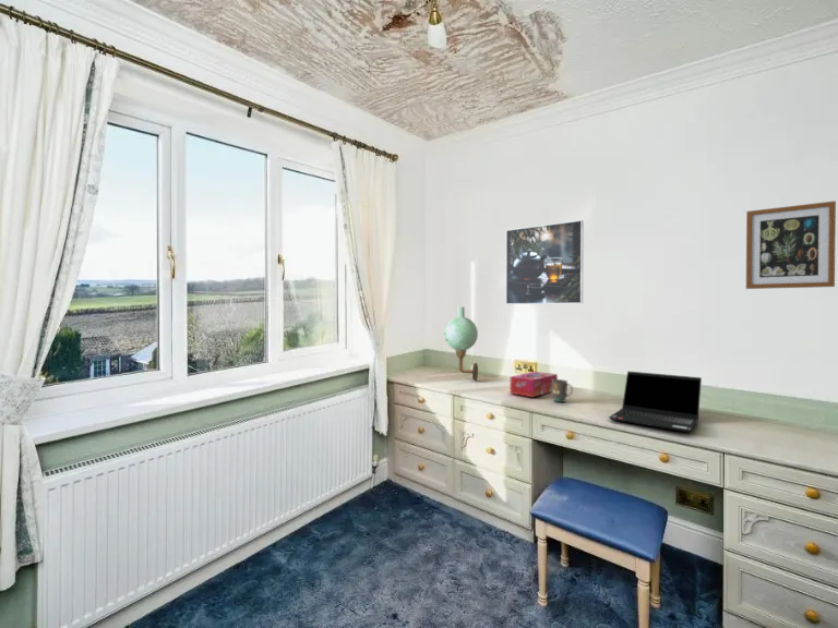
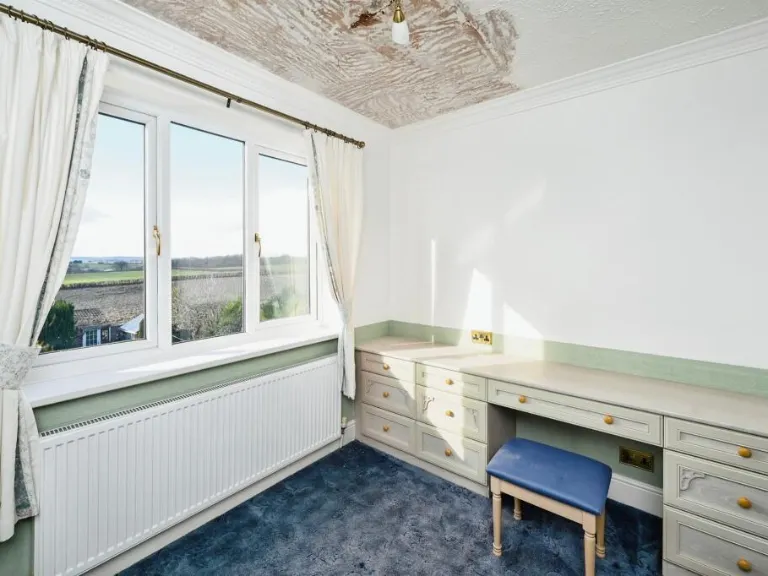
- tissue box (534, 383)
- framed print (542, 264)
- mug (562, 391)
- laptop computer (655, 398)
- wall art (788, 246)
- wall lamp (460, 343)
